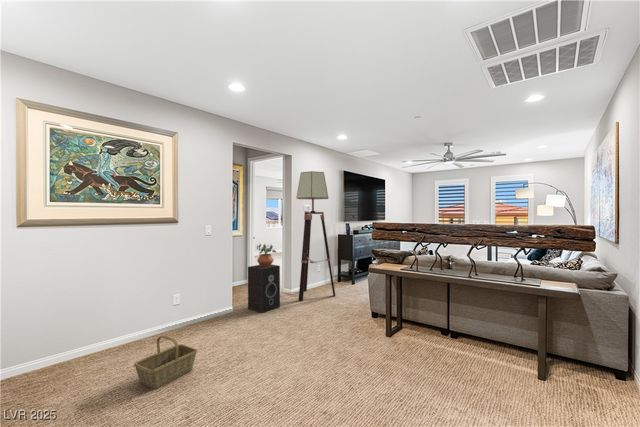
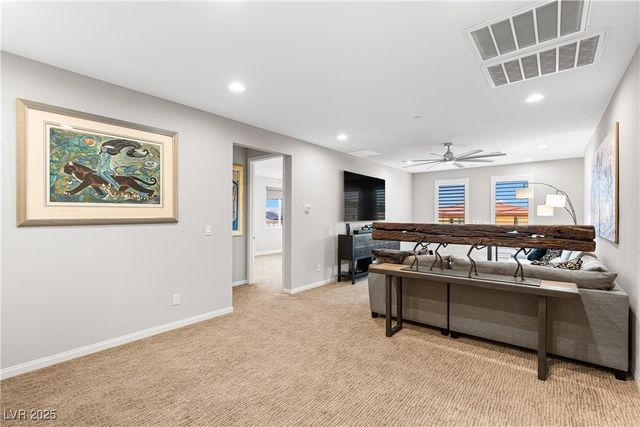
- basket (167, 357)
- speaker (263, 287)
- potted plant (267, 254)
- floor lamp (310, 232)
